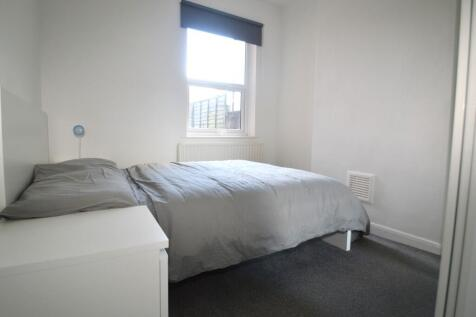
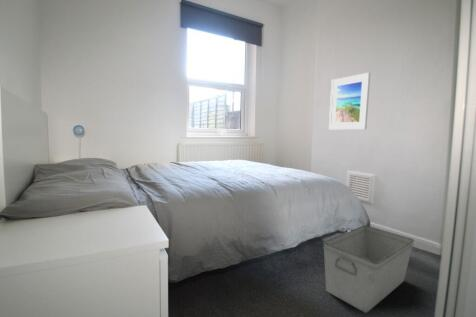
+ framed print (347, 103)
+ storage bin (368, 263)
